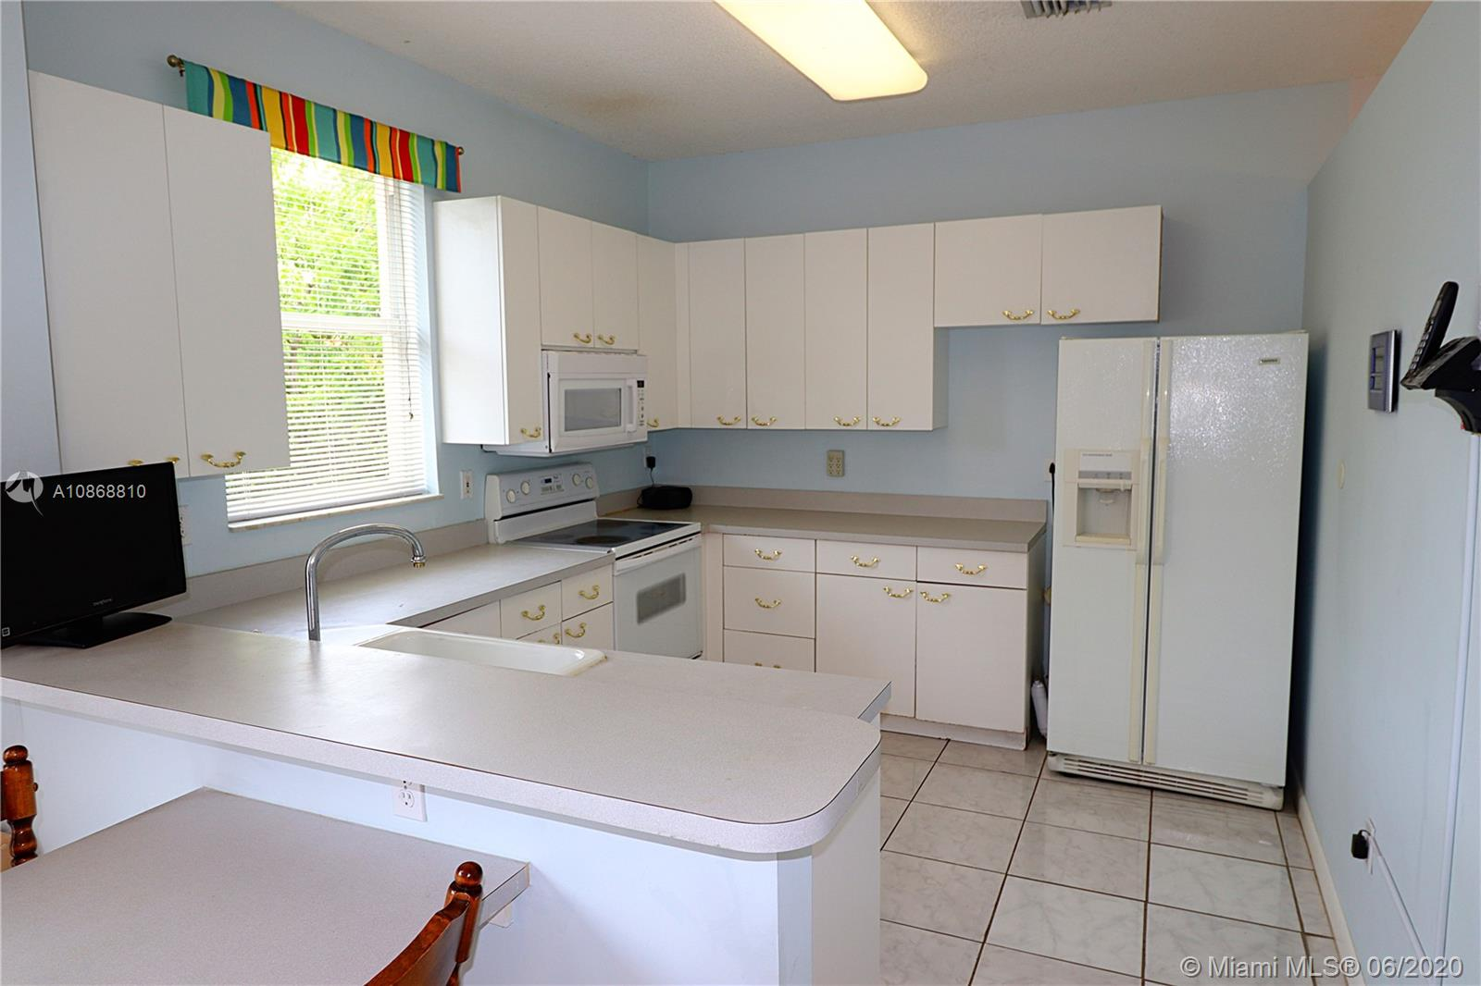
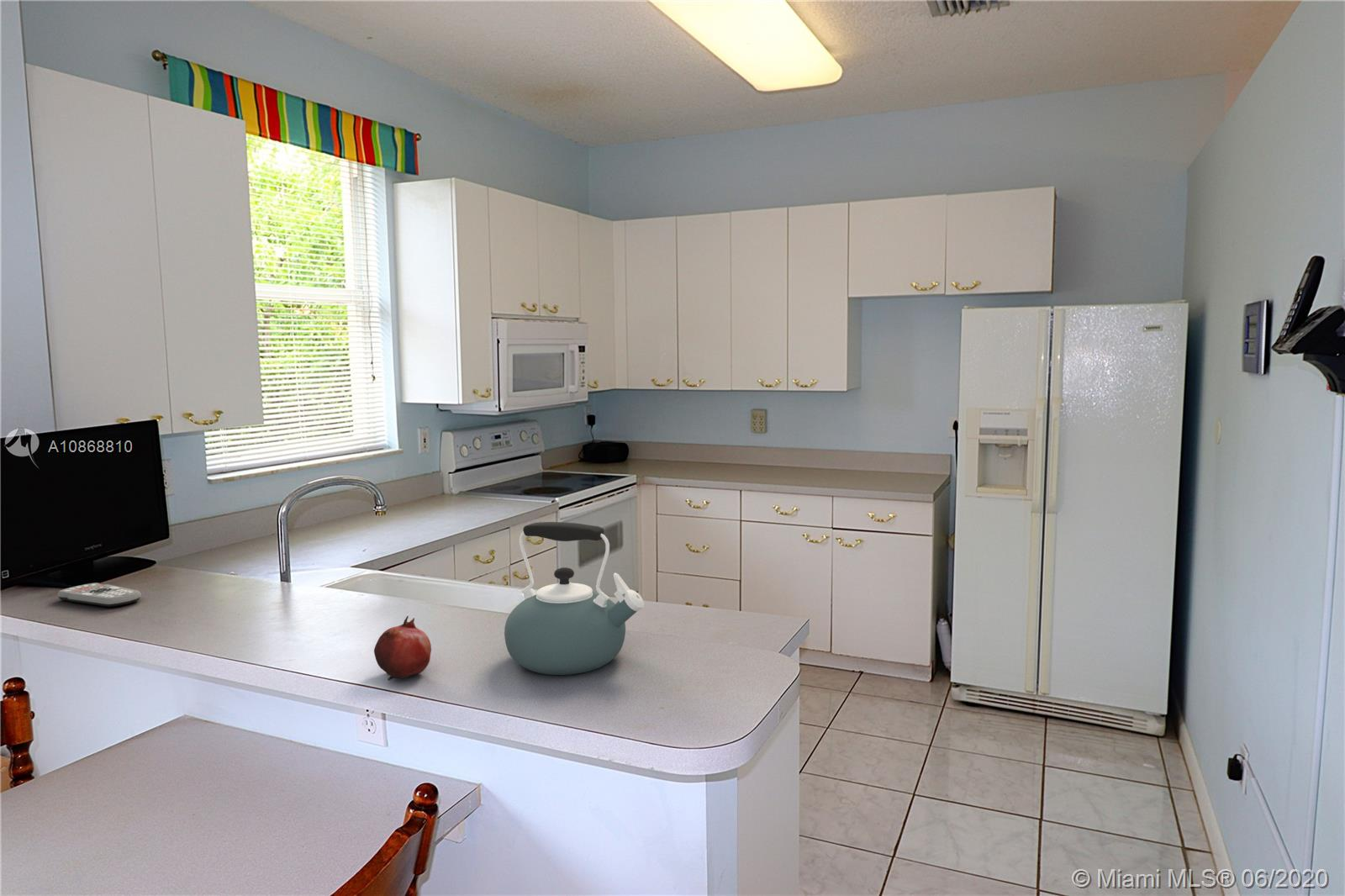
+ fruit (403, 646)
+ remote control (102, 595)
+ kettle (575, 593)
